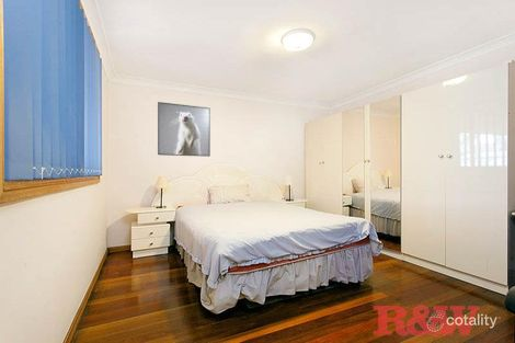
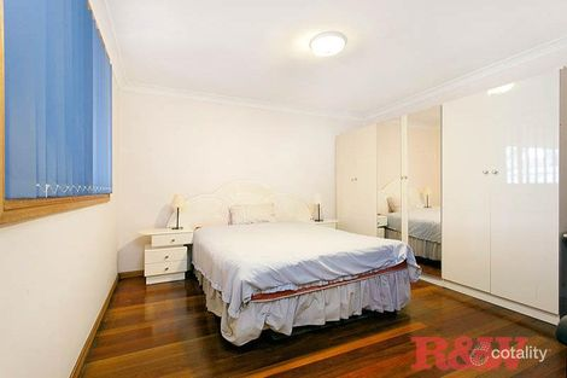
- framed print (184, 130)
